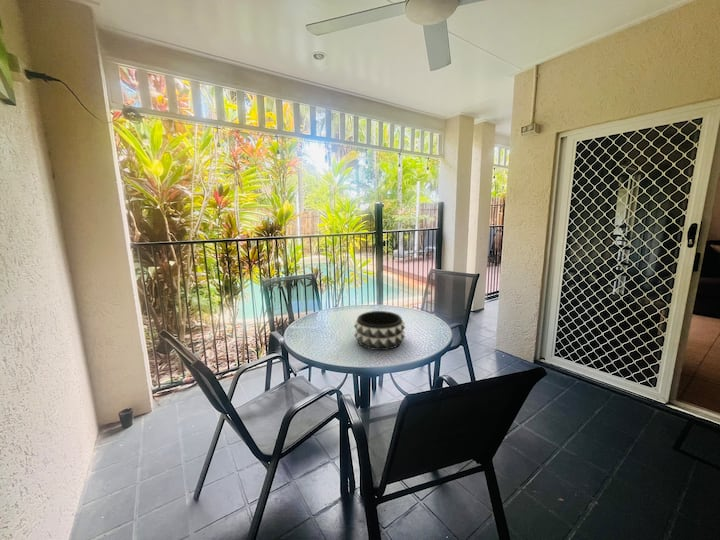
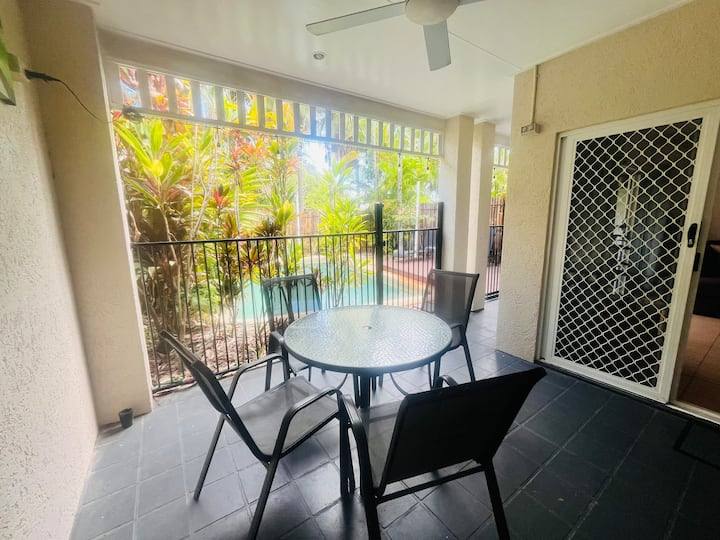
- decorative bowl (379, 329)
